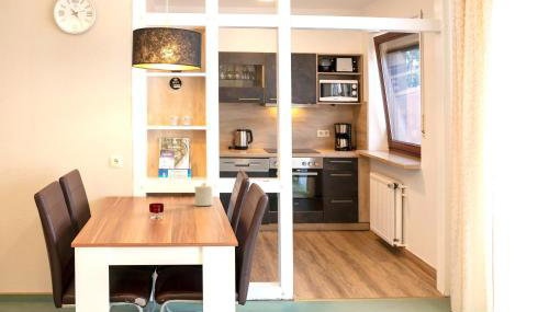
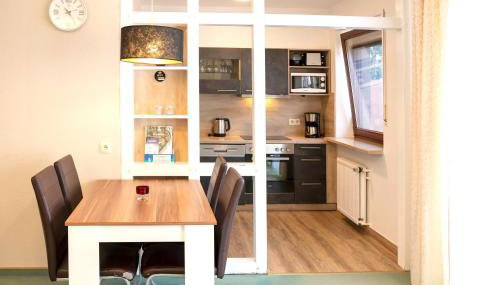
- candle (203, 194)
